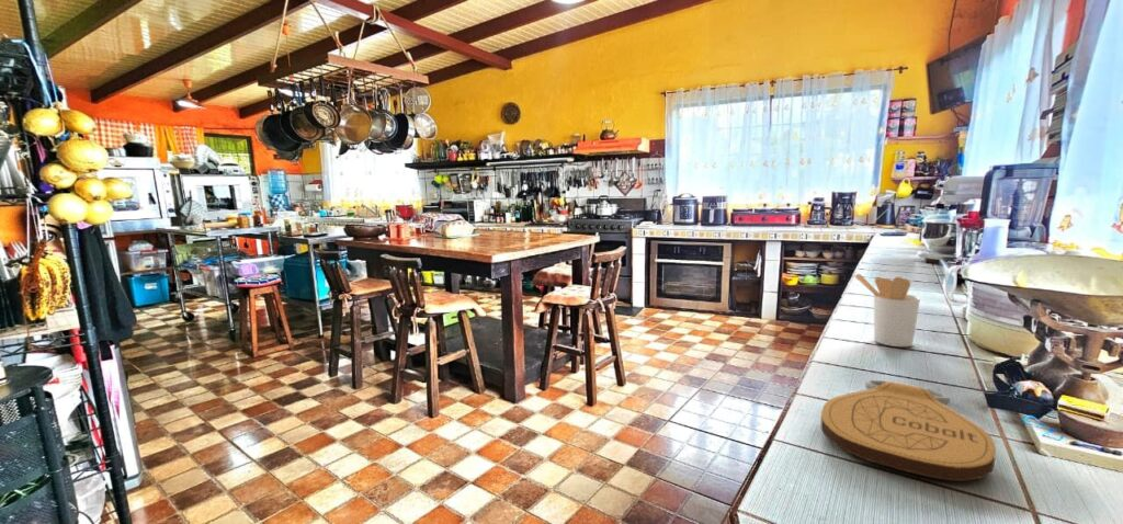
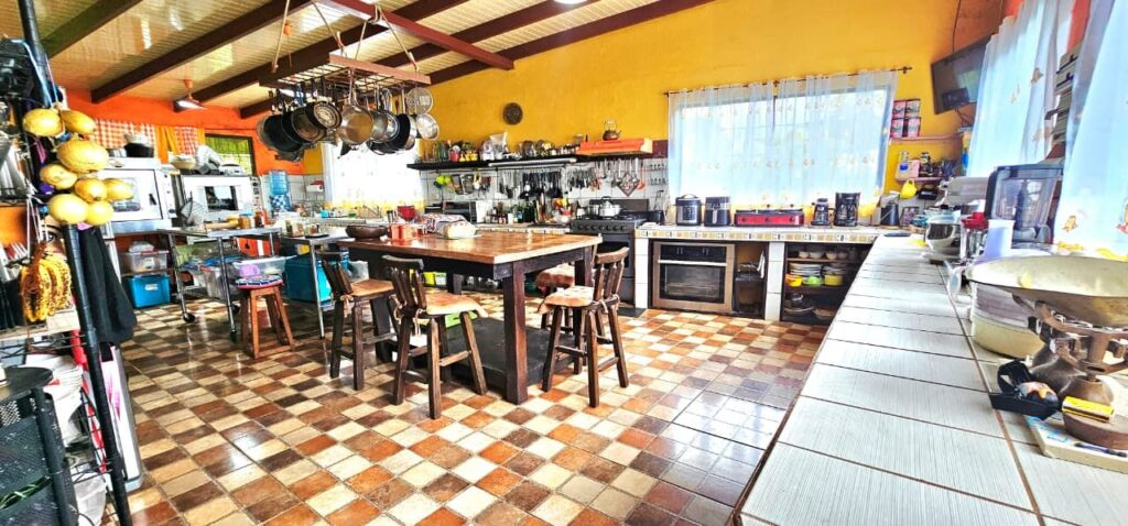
- utensil holder (883, 307)
- key chain (903, 409)
